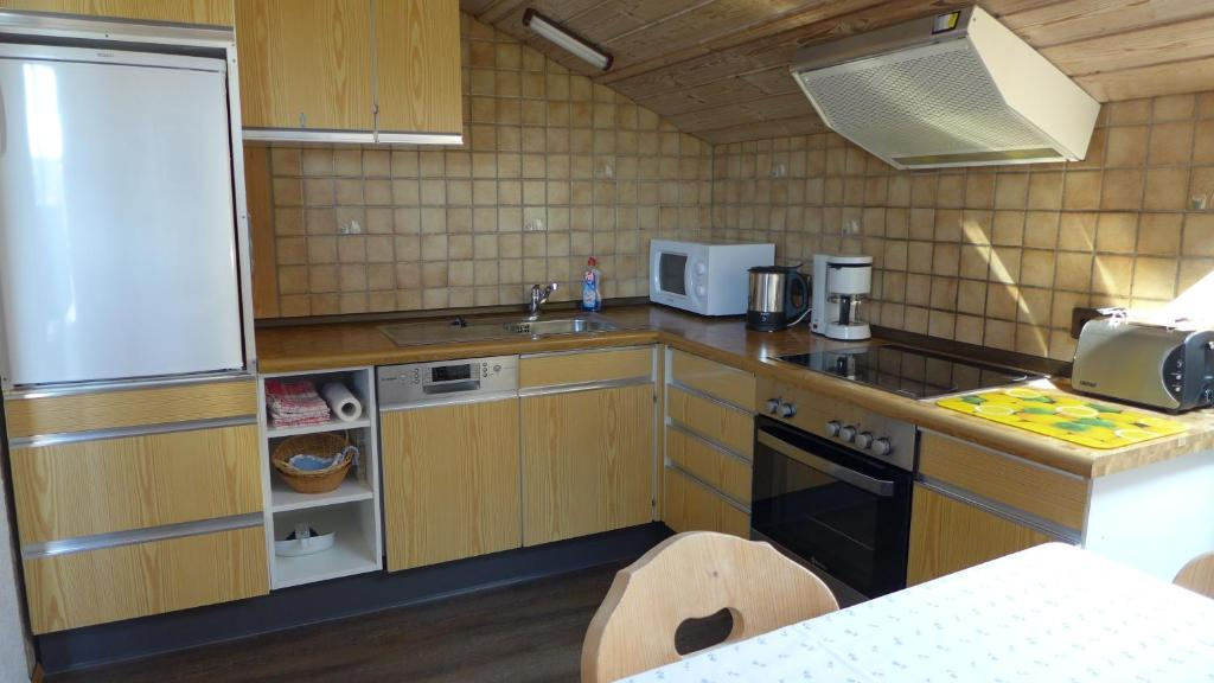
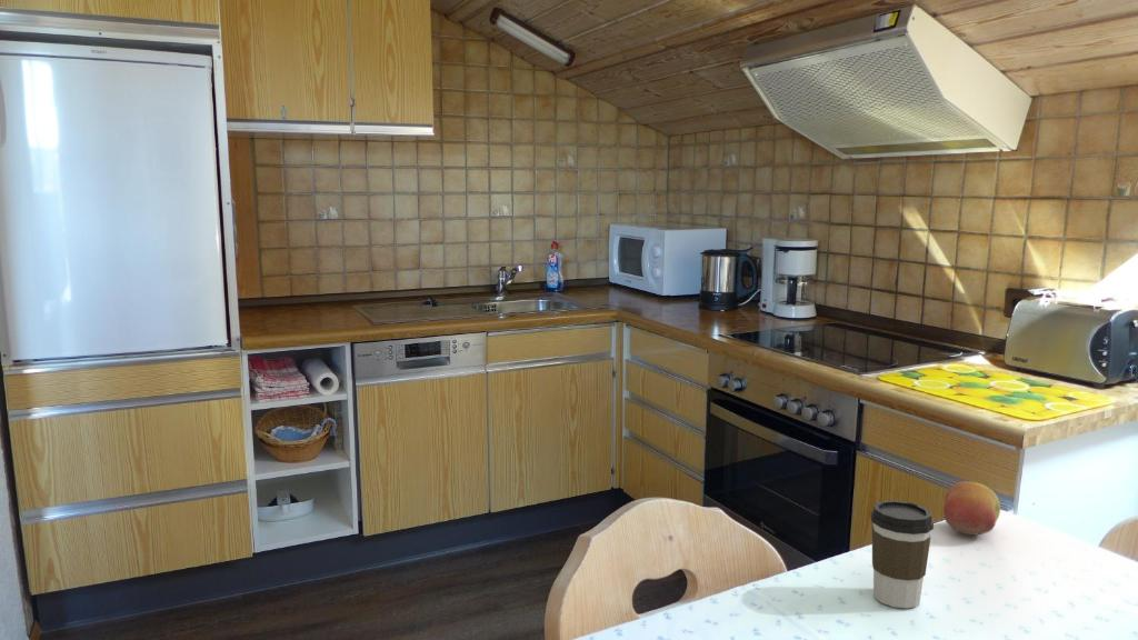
+ coffee cup (899, 553)
+ fruit (970, 507)
